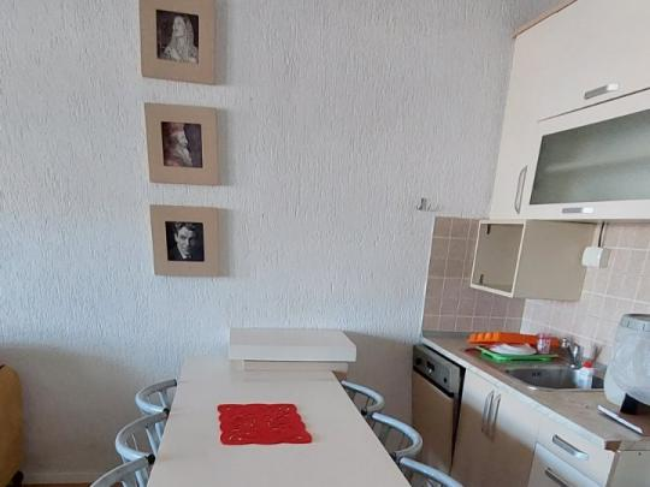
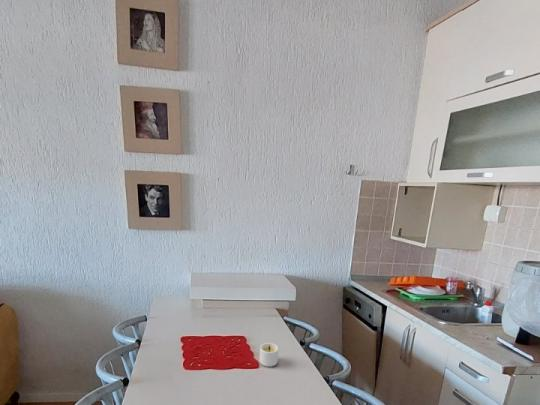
+ candle (264, 354)
